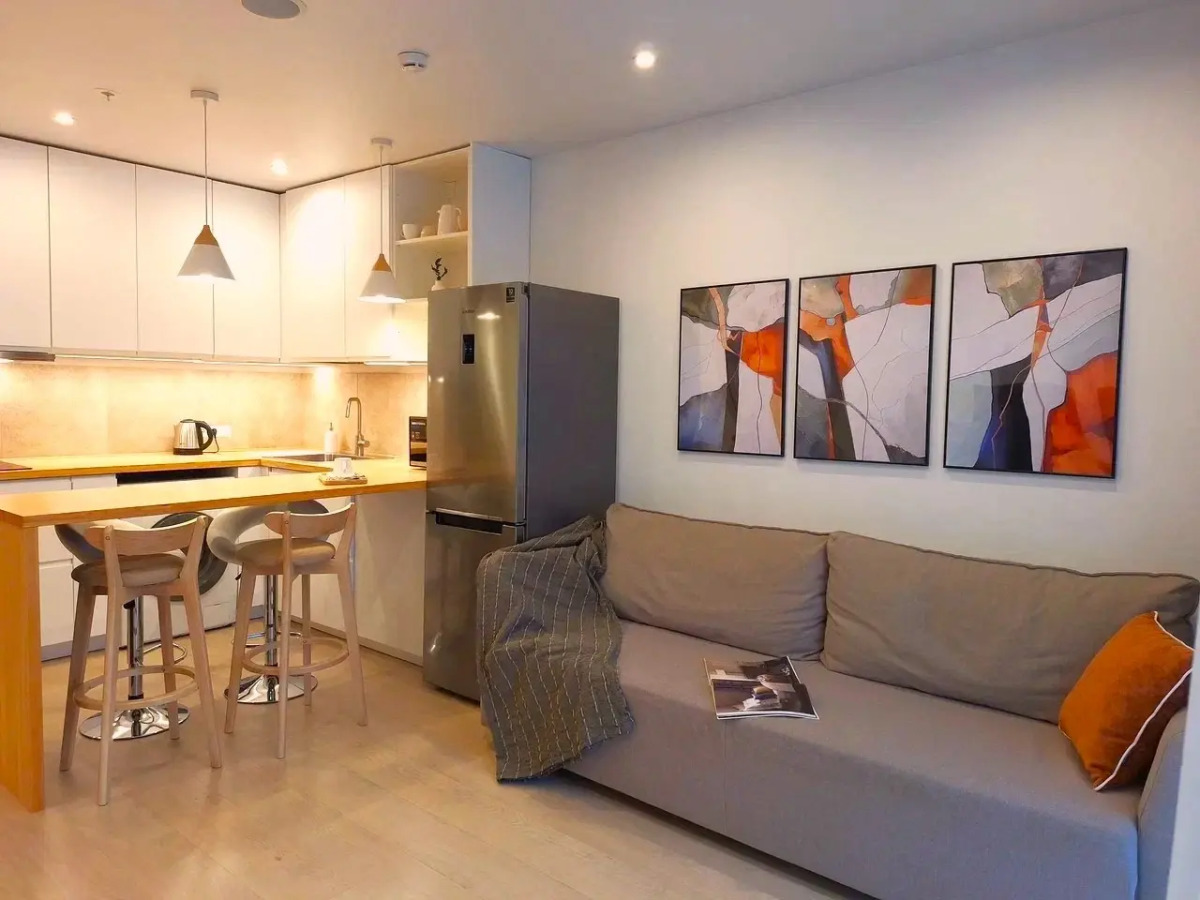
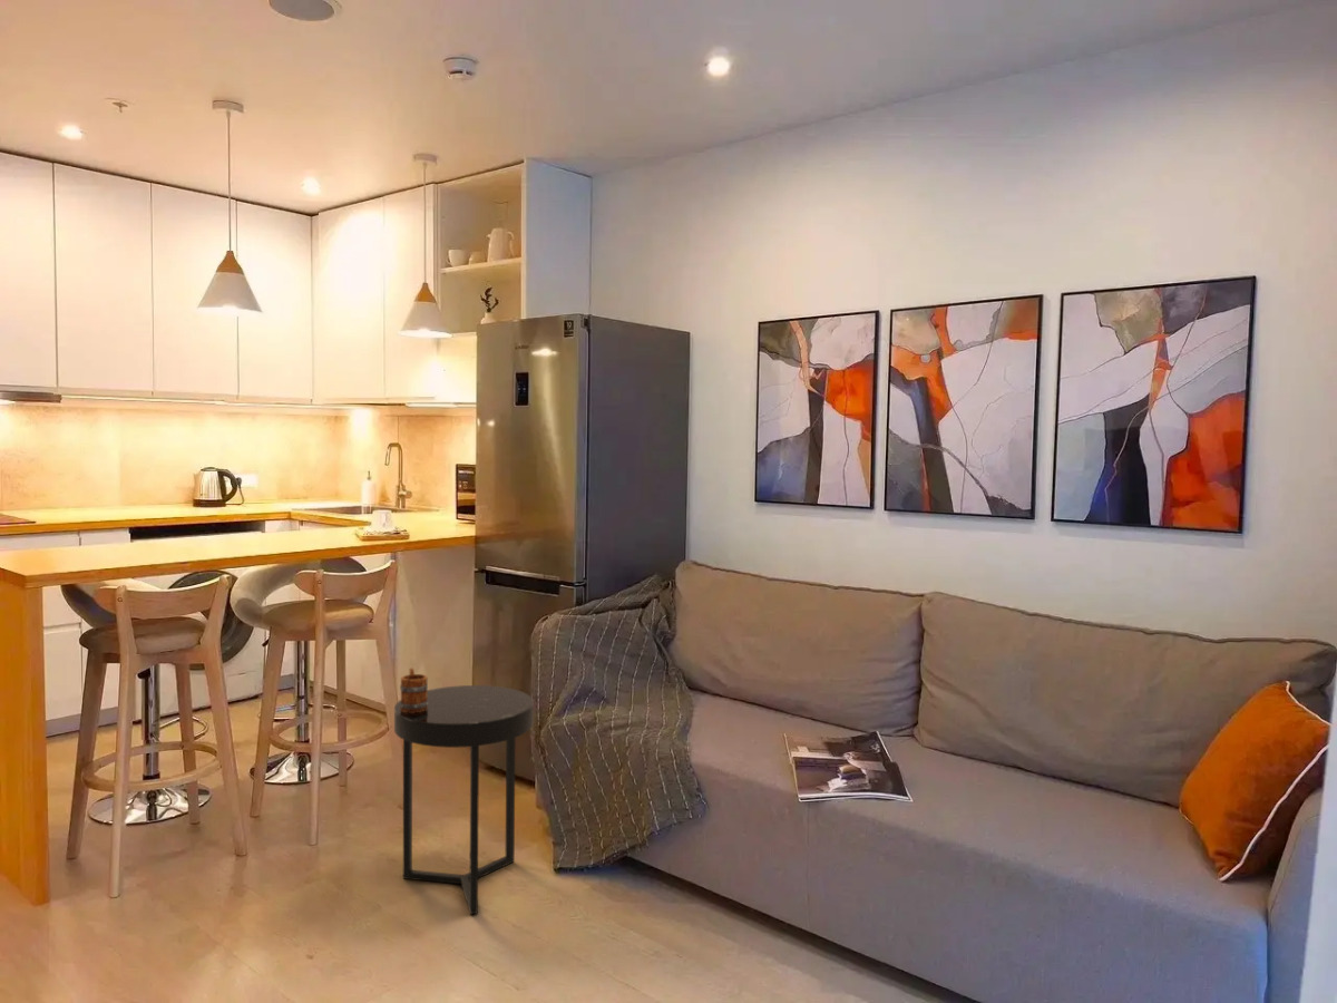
+ side table (470, 793)
+ mug (412, 689)
